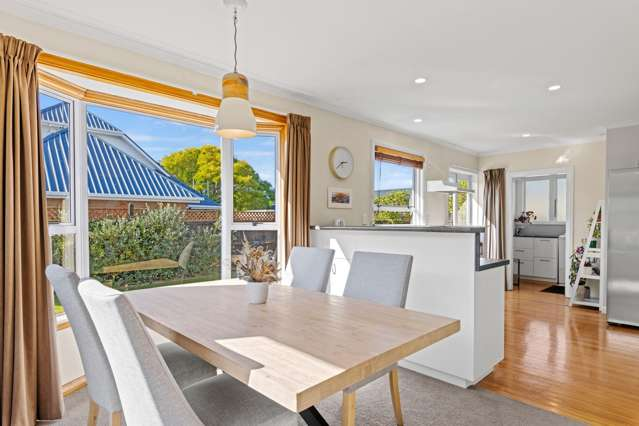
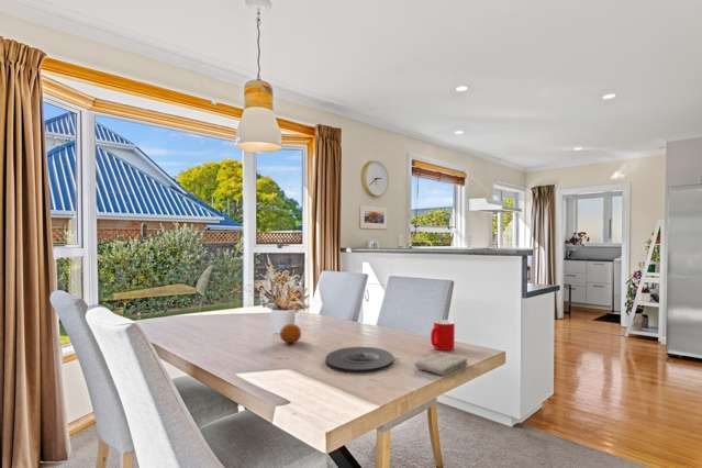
+ washcloth (442, 363)
+ cup (441, 335)
+ fruit (290, 333)
+ plate (359, 356)
